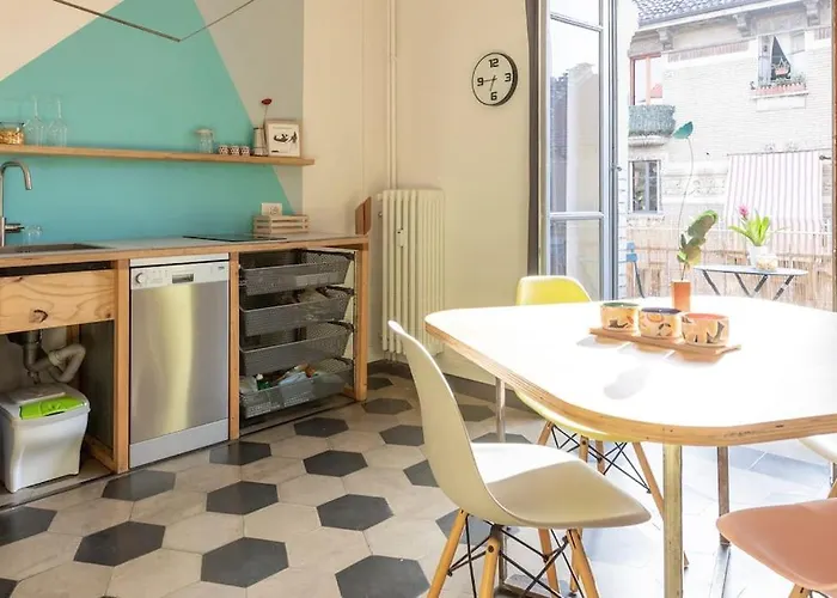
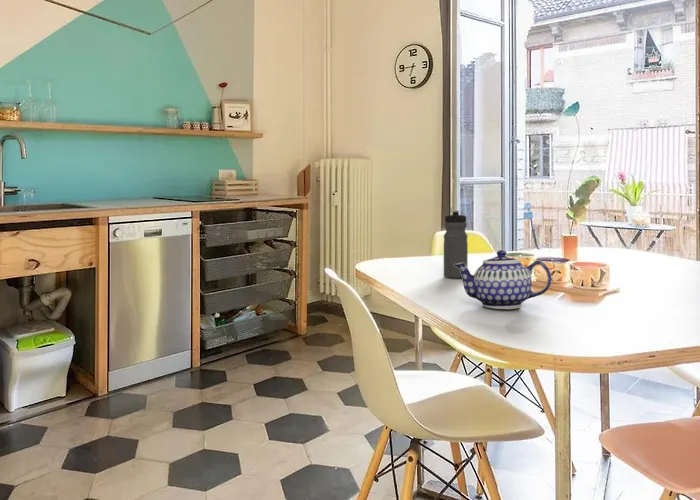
+ water bottle (455, 243)
+ teapot (501, 278)
